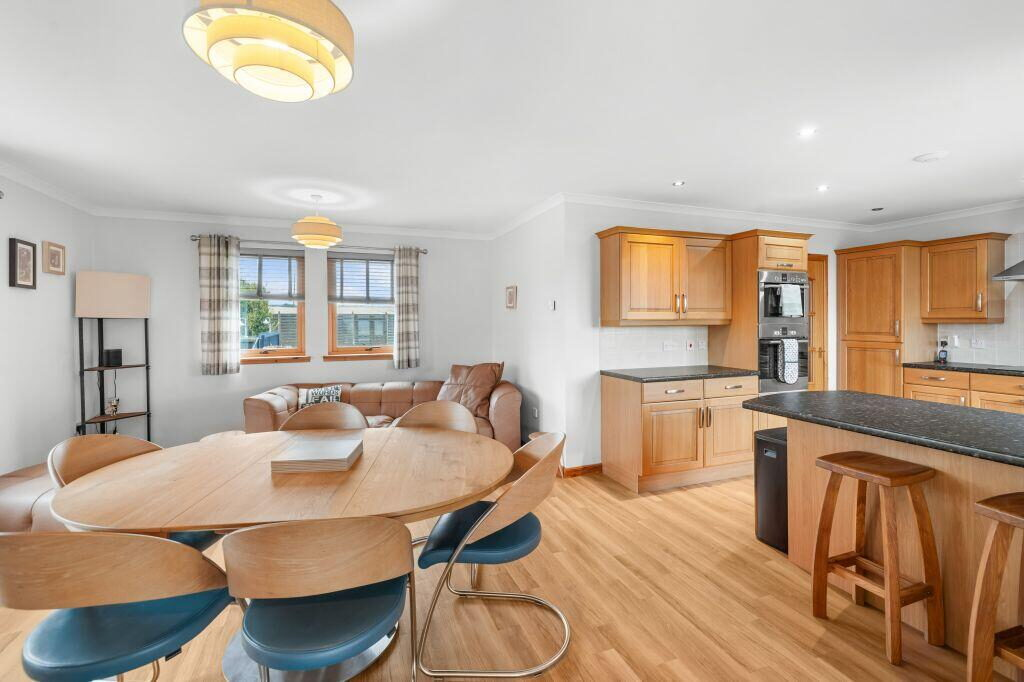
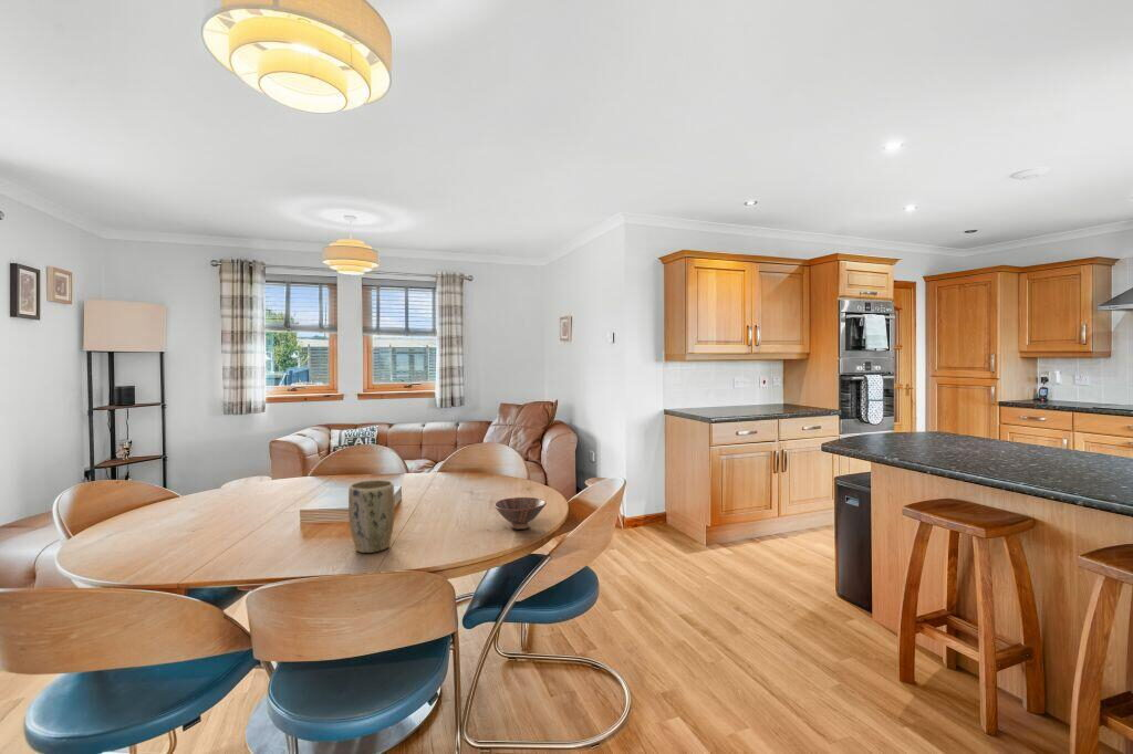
+ plant pot (372, 515)
+ bowl (520, 514)
